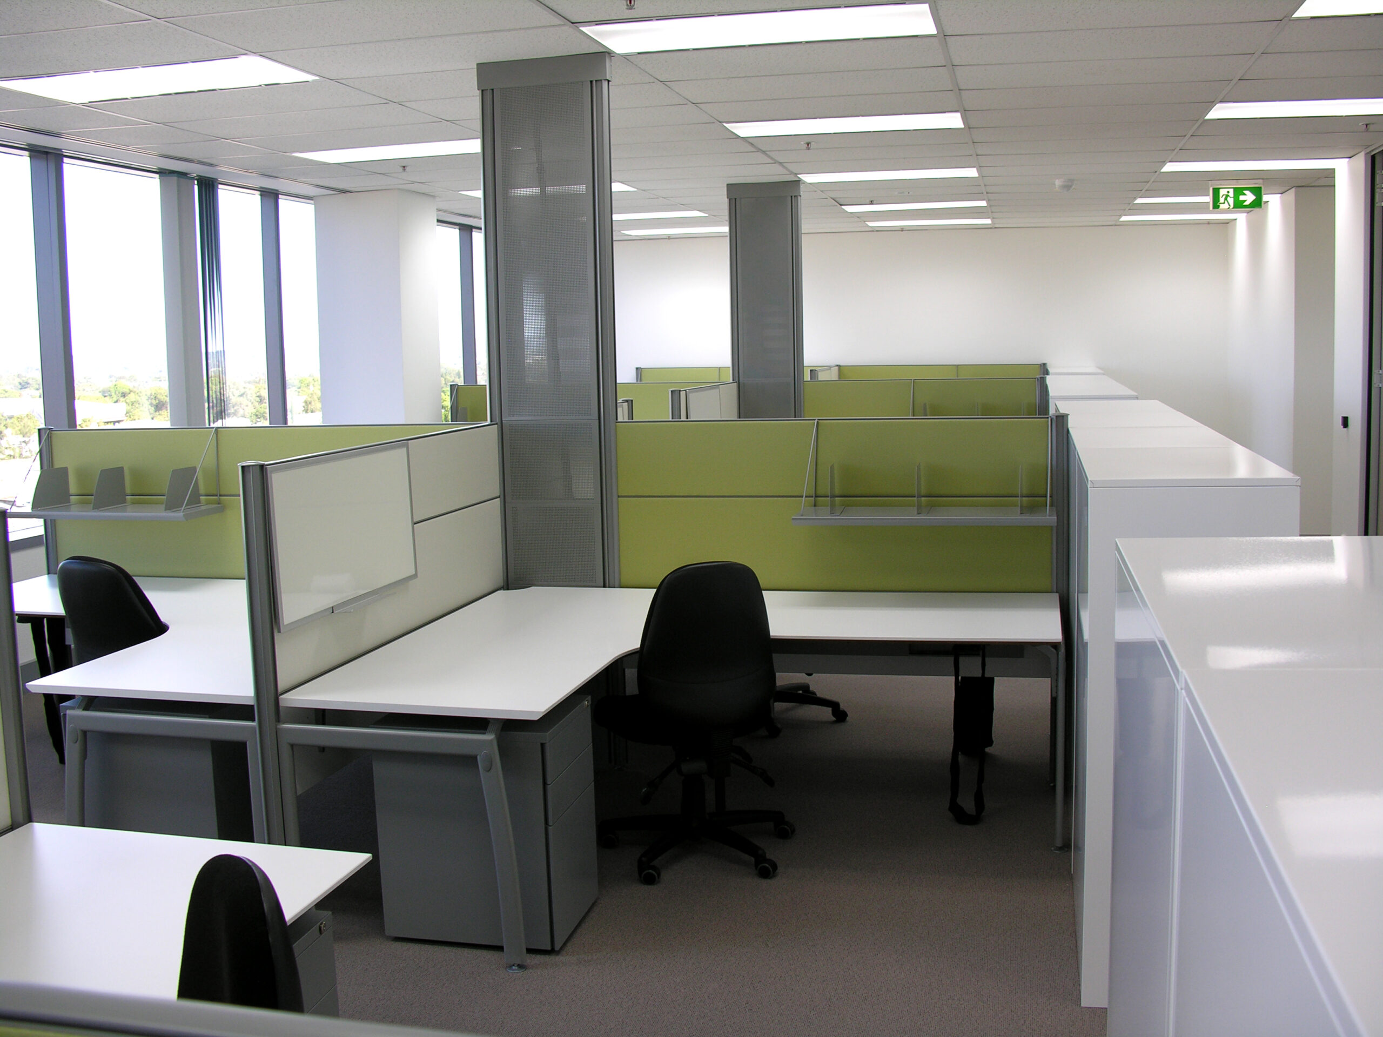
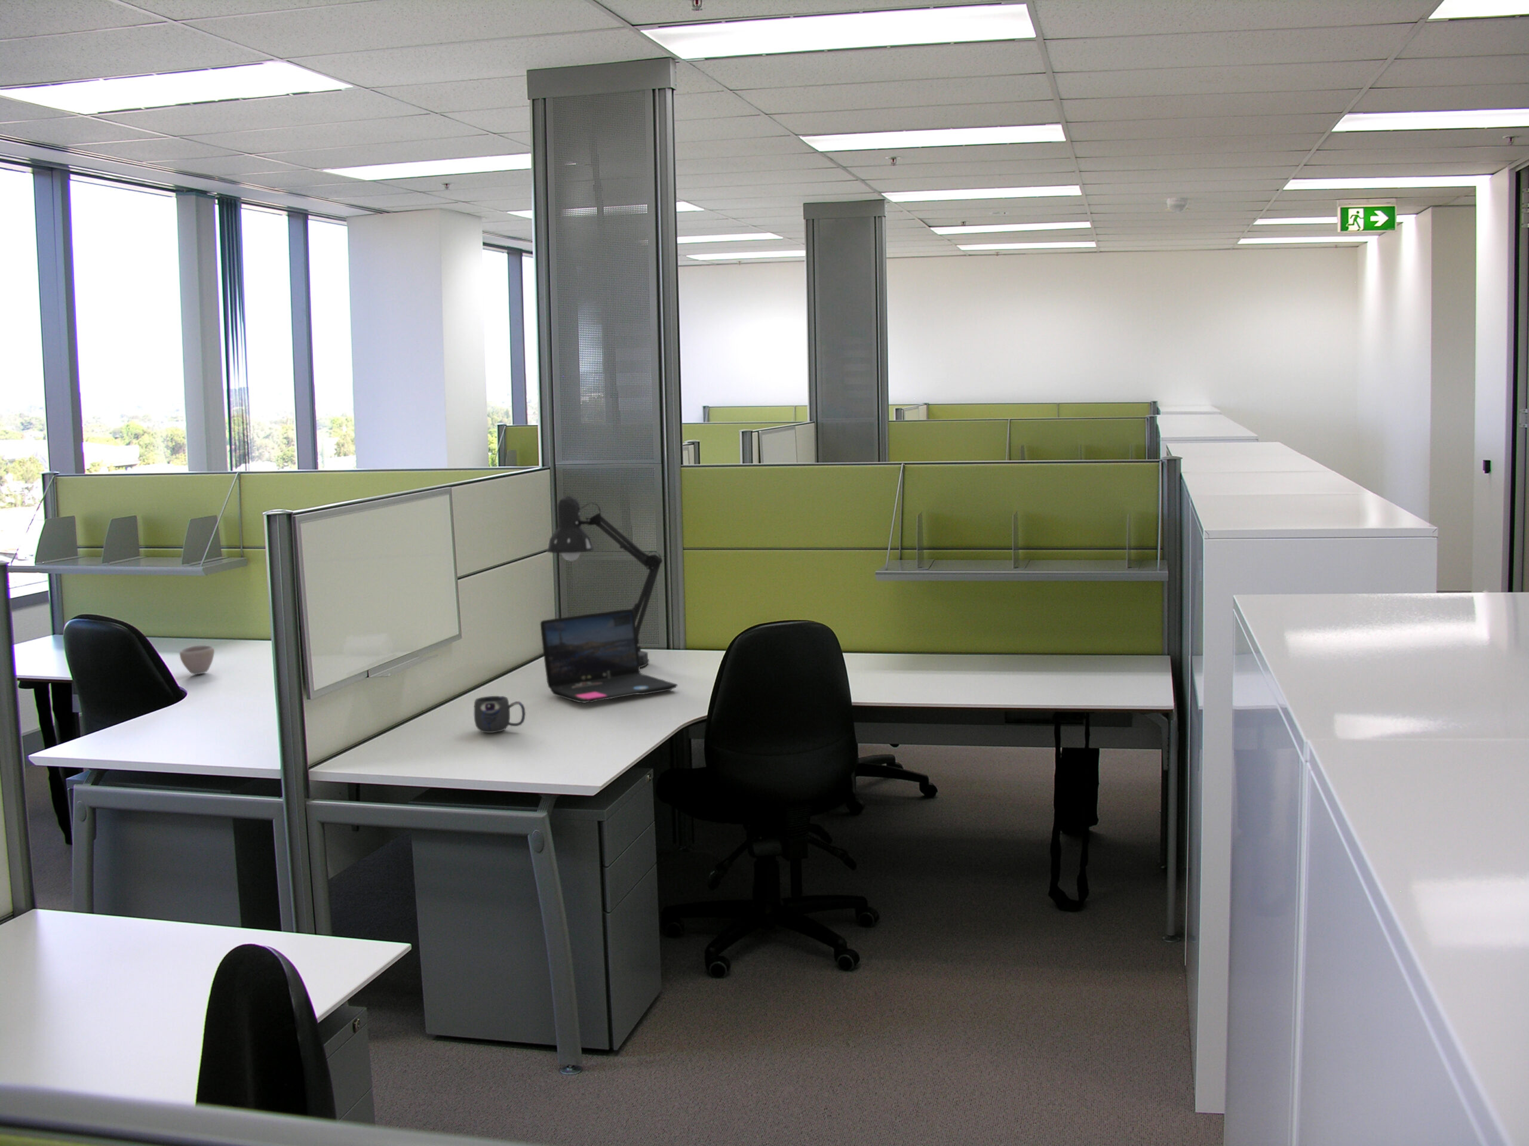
+ desk lamp (592, 550)
+ mug (500, 715)
+ laptop (609, 655)
+ cup (196, 660)
